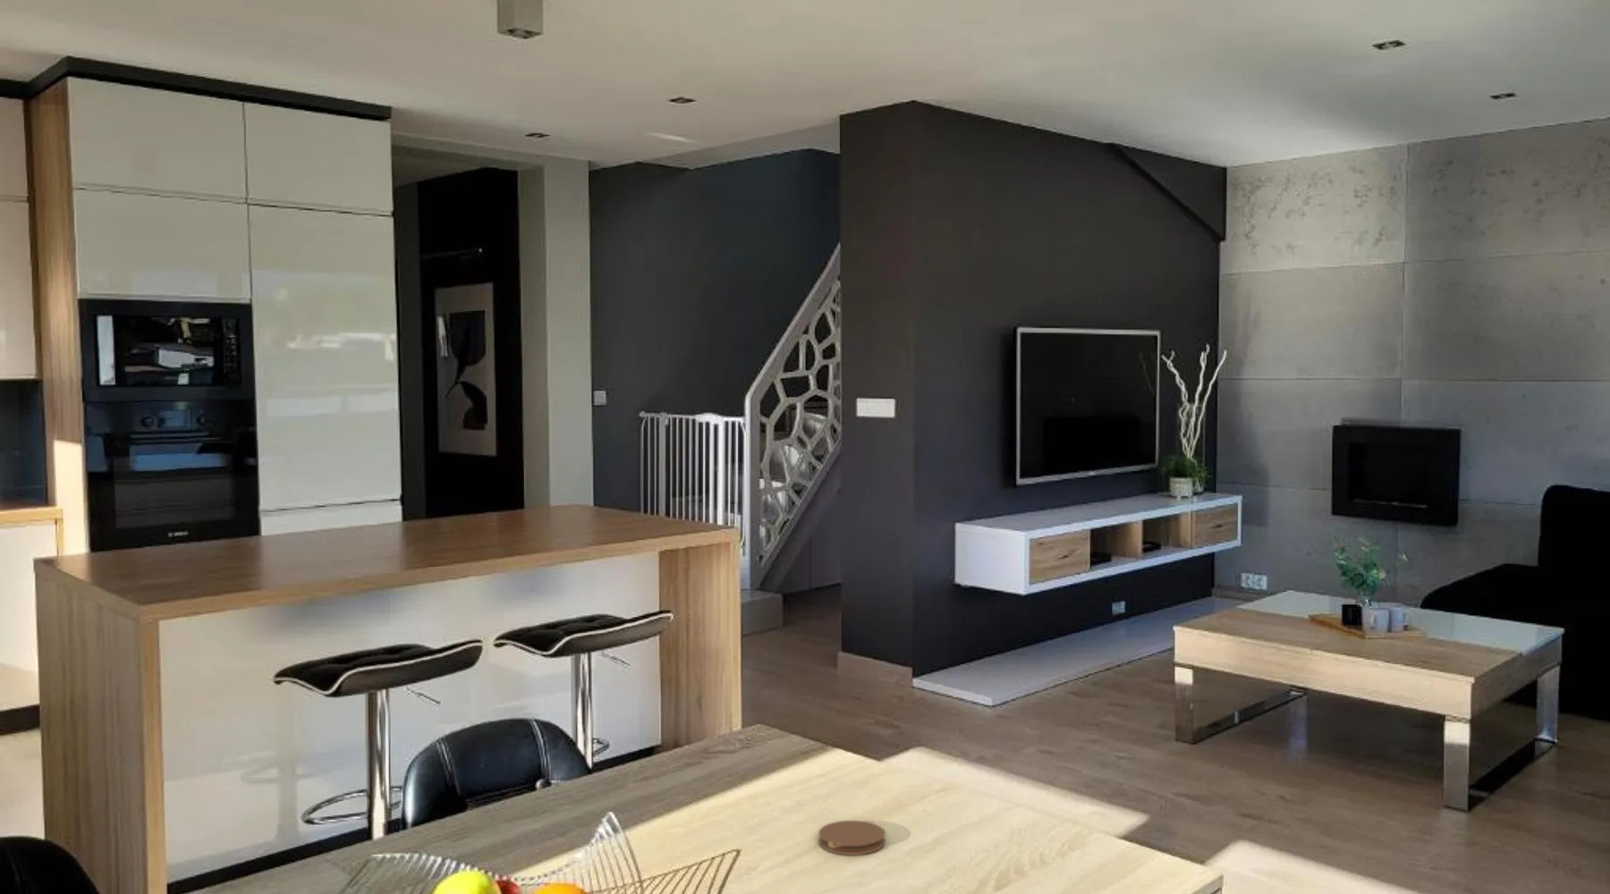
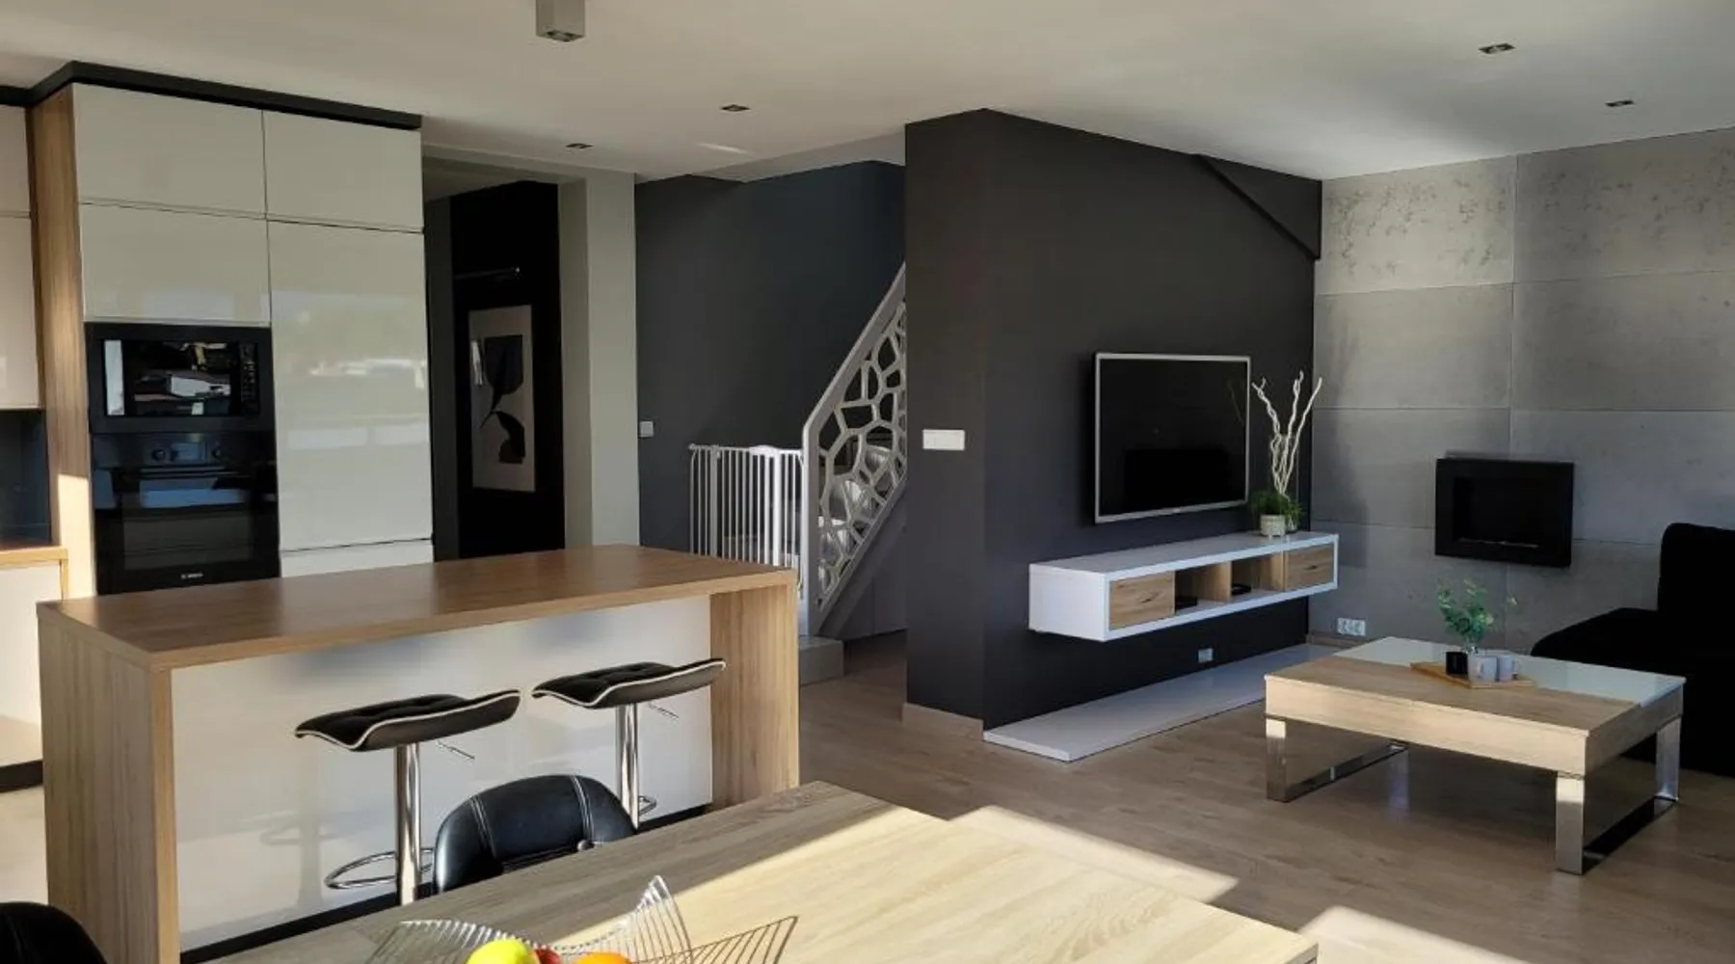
- coaster (851, 837)
